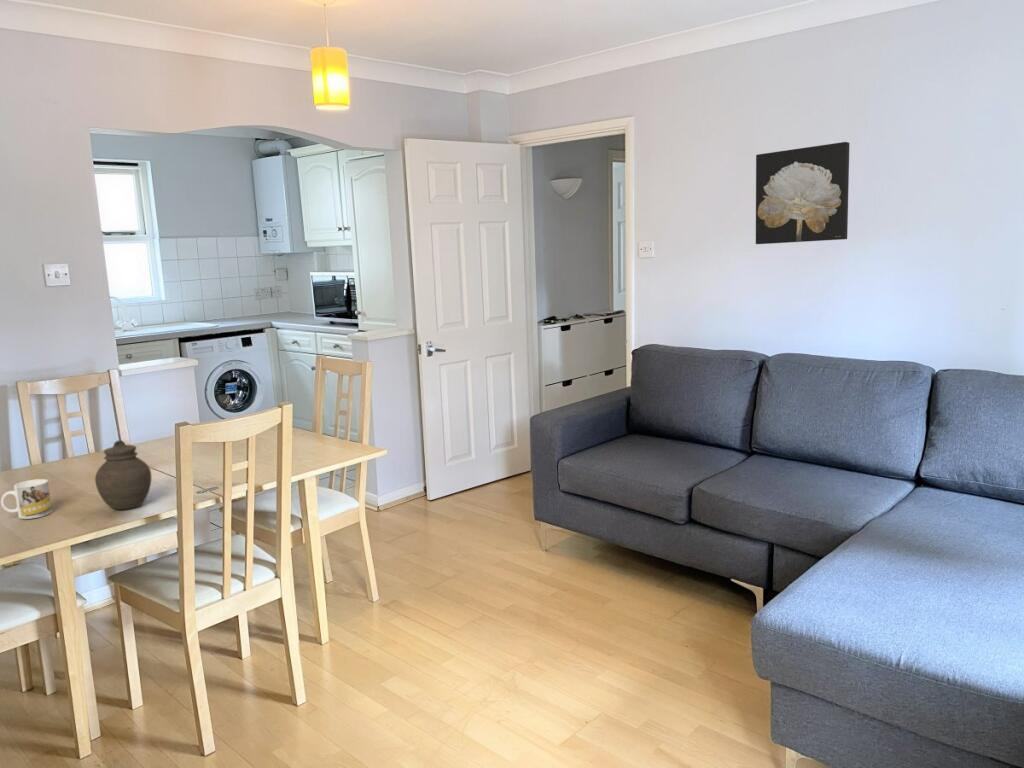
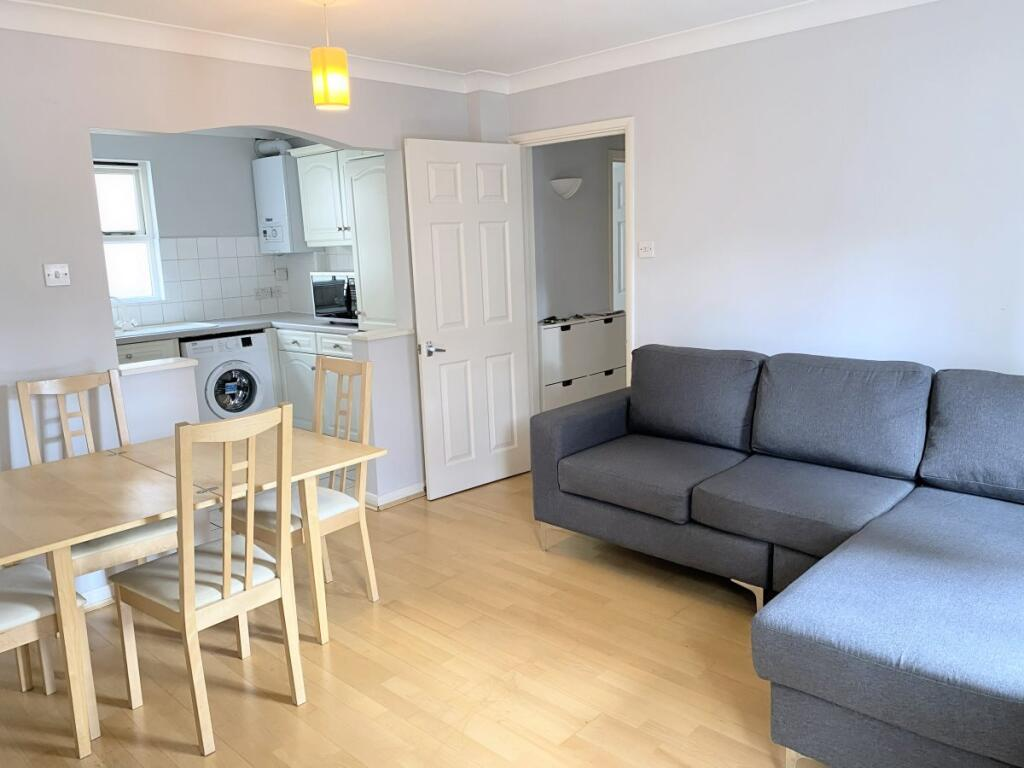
- wall art (800, 195)
- mug (26, 499)
- jar (123, 473)
